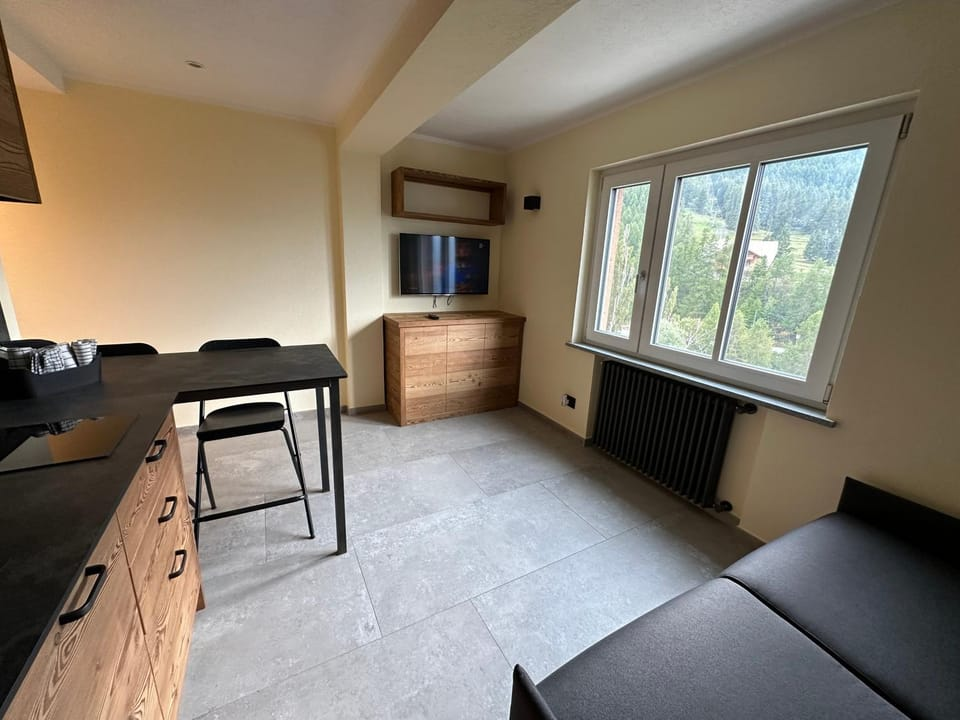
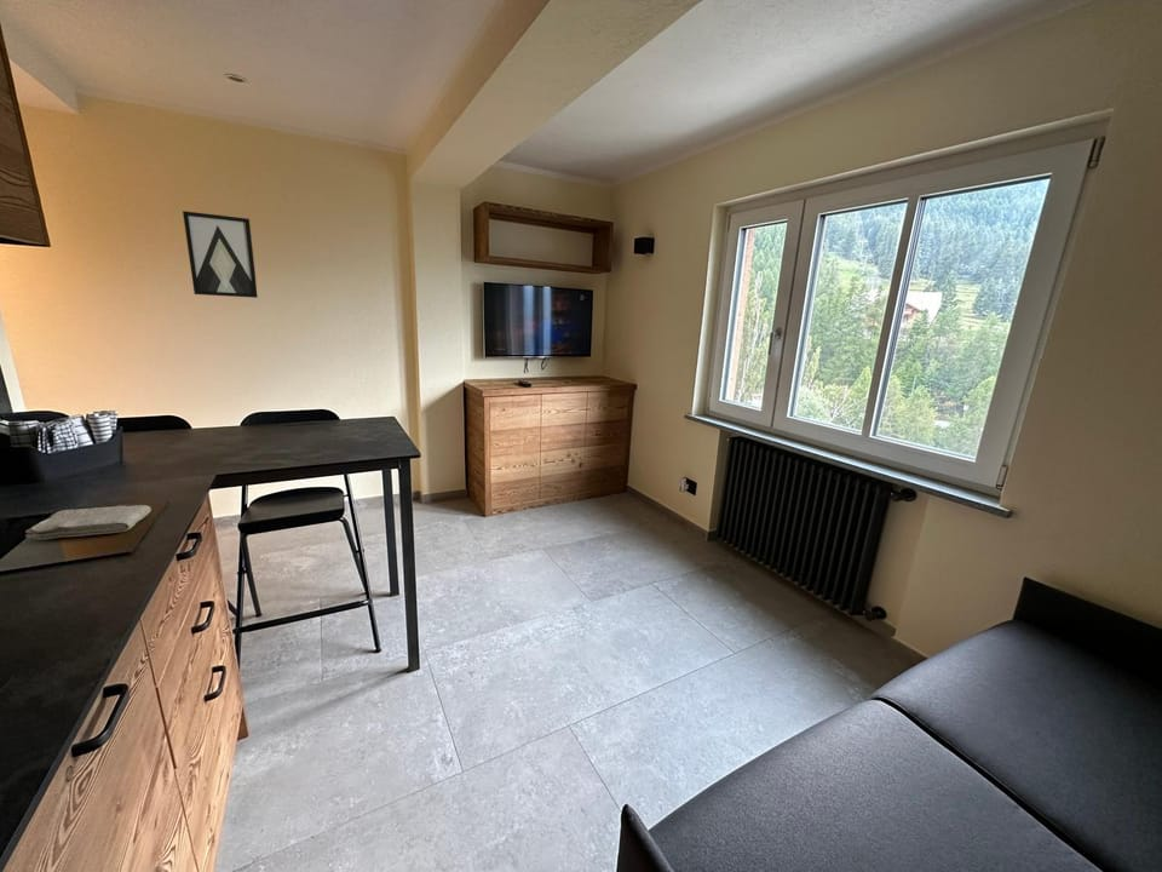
+ washcloth (92, 520)
+ wall art (222, 256)
